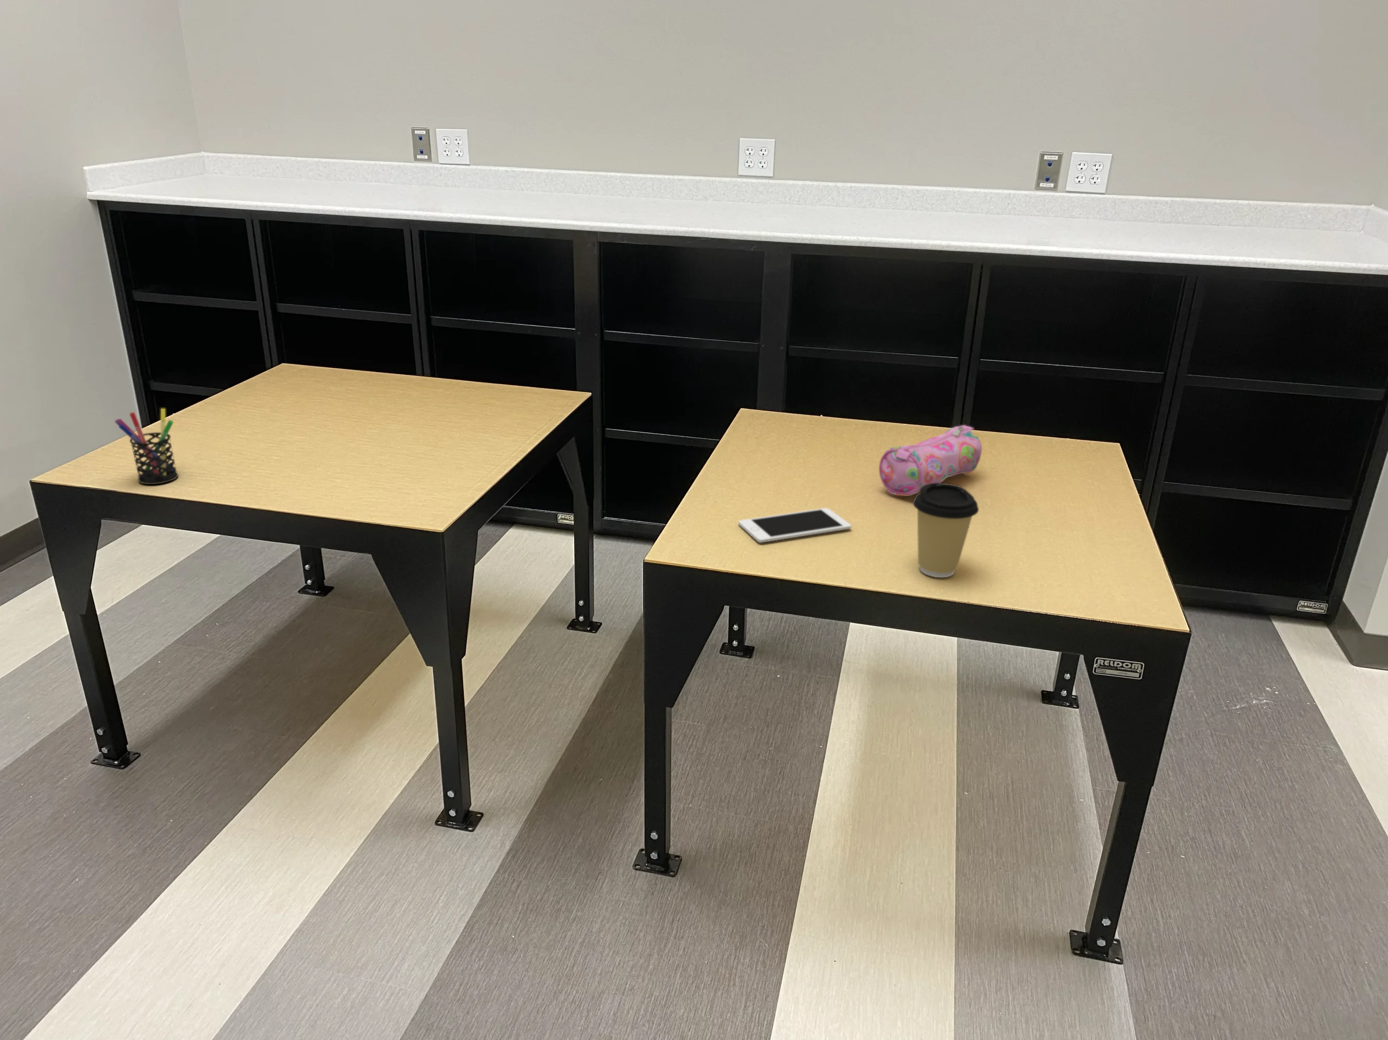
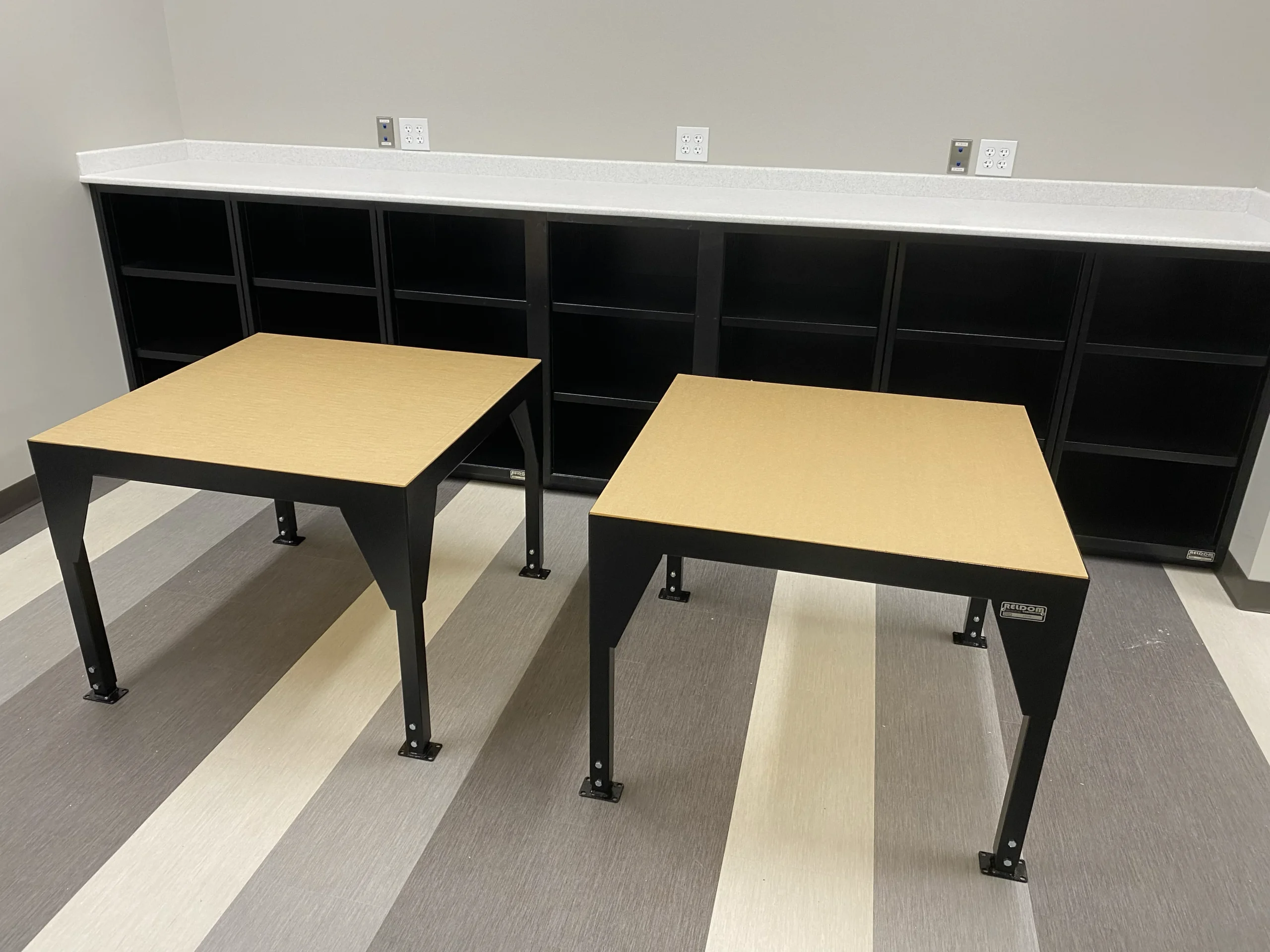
- cell phone (795, 524)
- pencil case (932, 459)
- coffee cup (942, 532)
- pen holder (153, 445)
